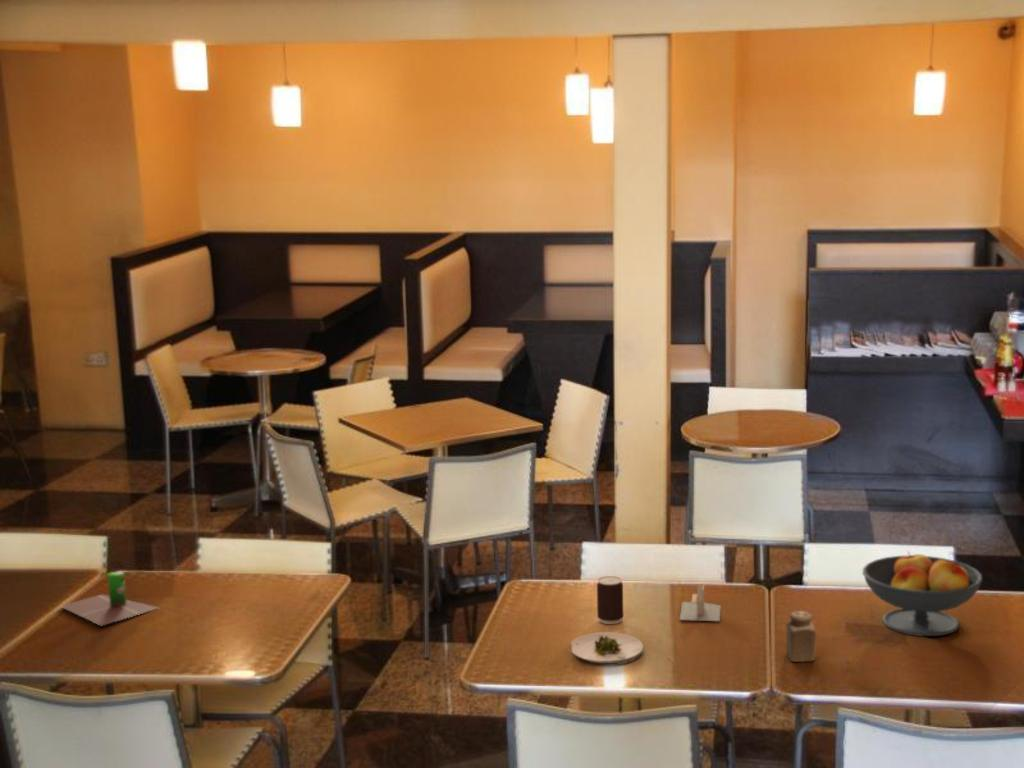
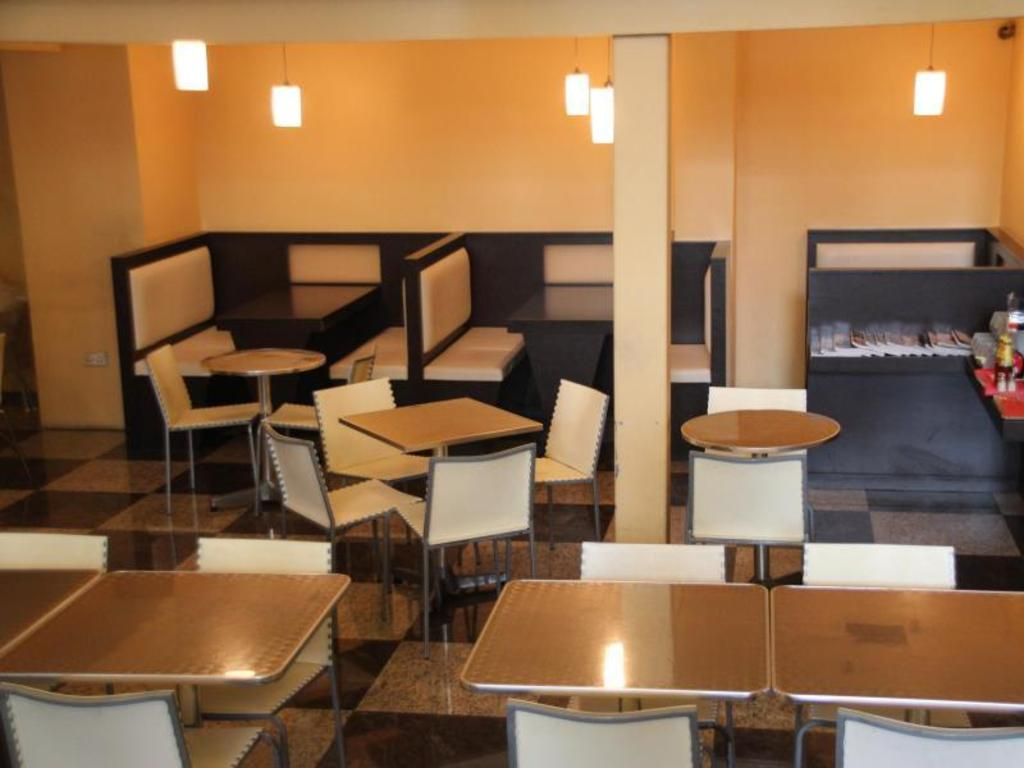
- beverage can (610, 600)
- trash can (117, 589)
- fruit bowl (921, 589)
- salt shaker (800, 635)
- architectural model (700, 599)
- salad plate (607, 643)
